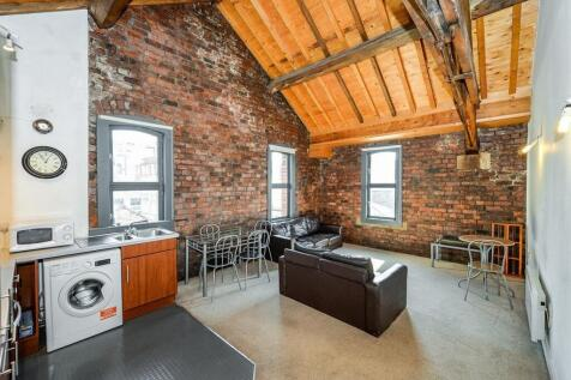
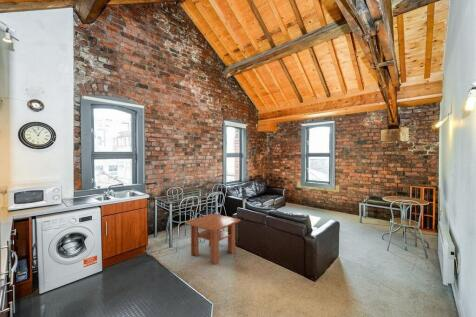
+ coffee table (213, 237)
